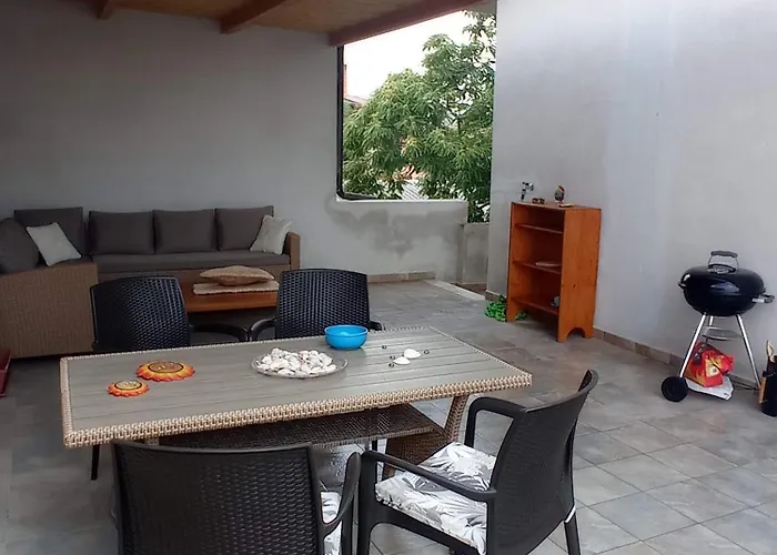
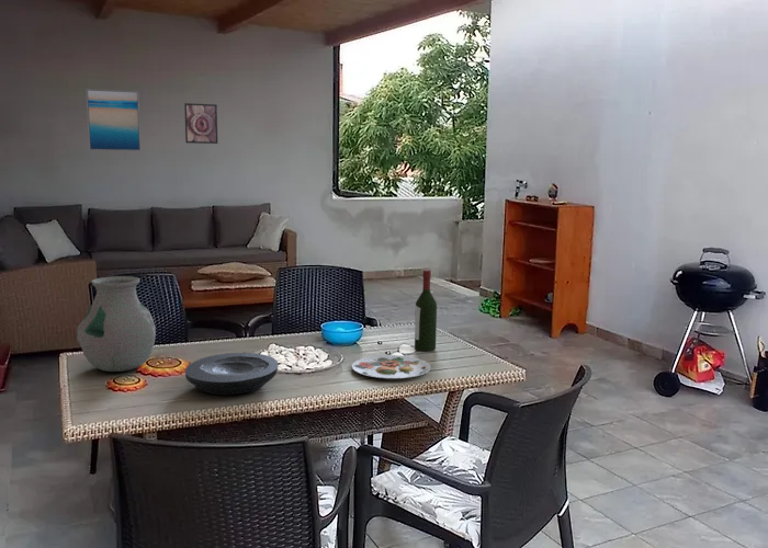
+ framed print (201, 123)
+ vase (116, 323)
+ wall art (113, 121)
+ plate (233, 375)
+ wine bottle (426, 309)
+ plate (391, 367)
